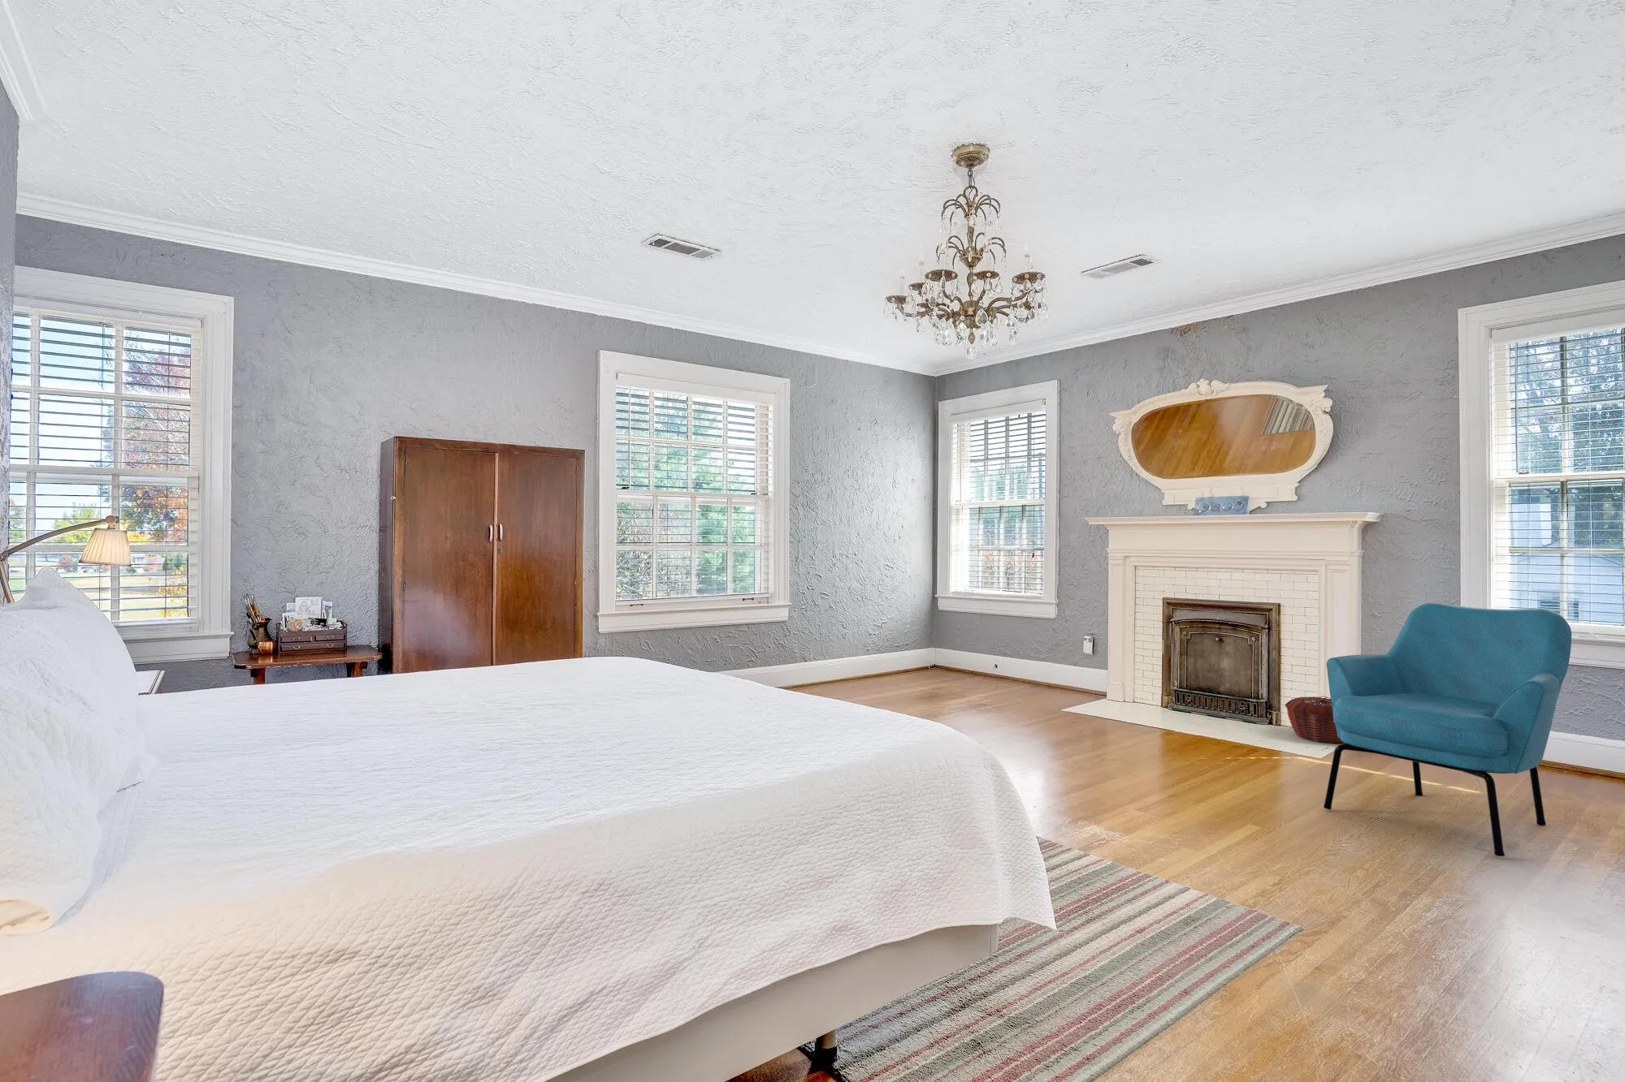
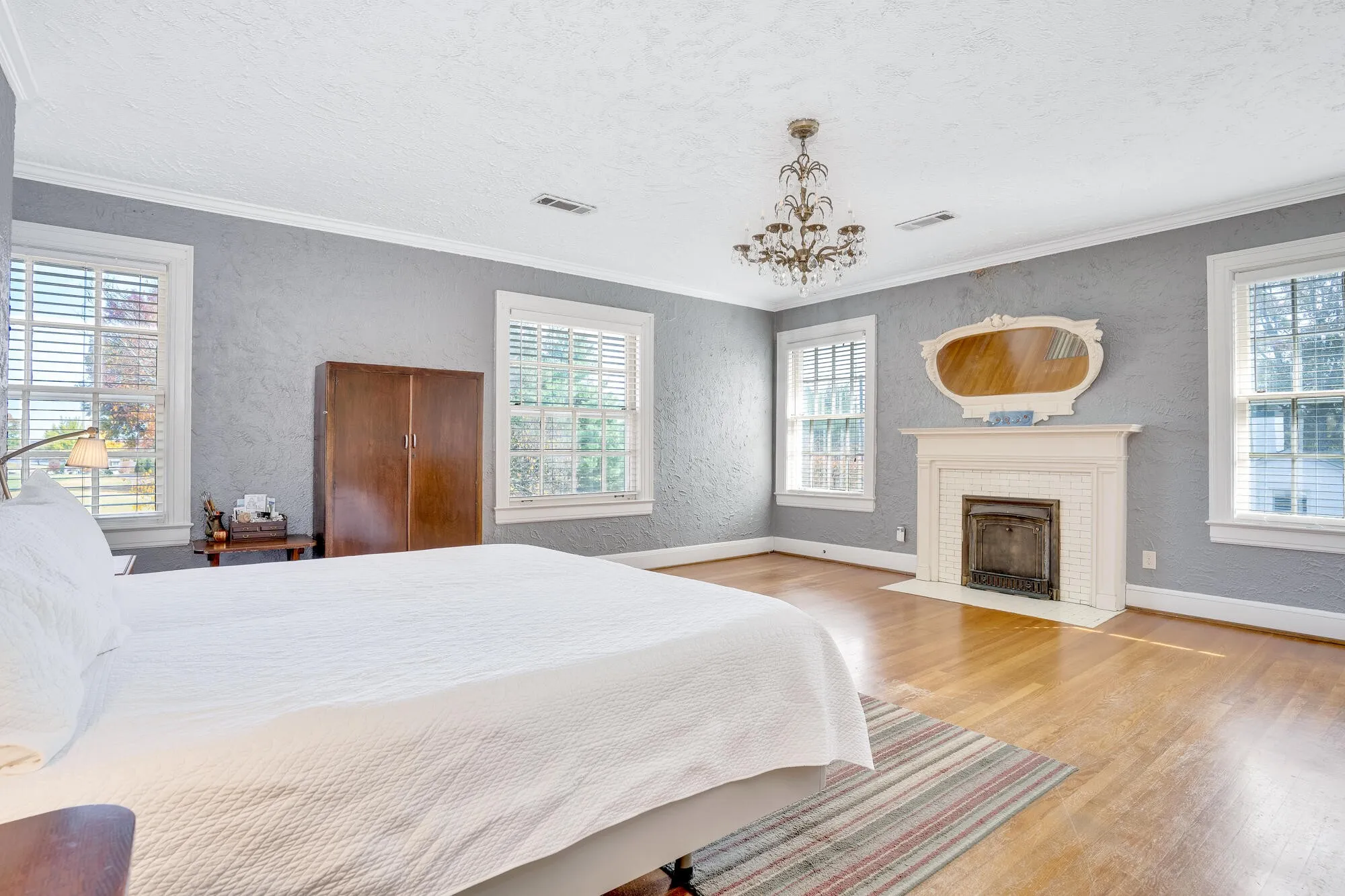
- woven basket (1324, 717)
- armchair (1447, 712)
